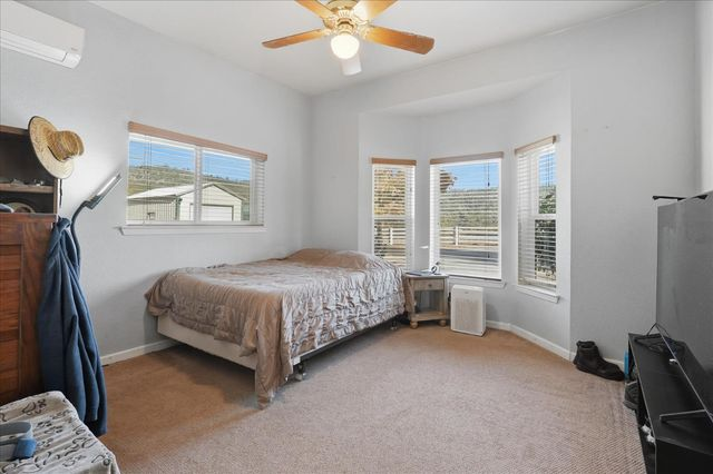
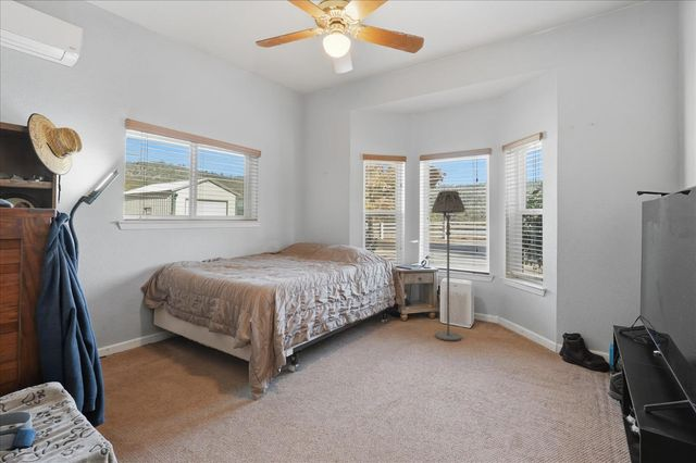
+ floor lamp (447, 264)
